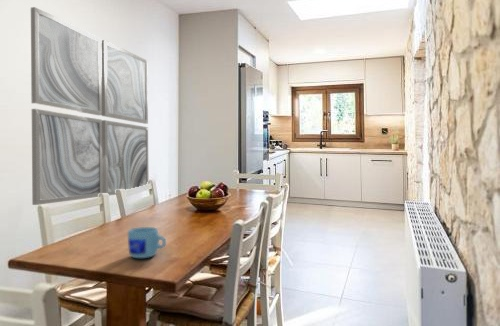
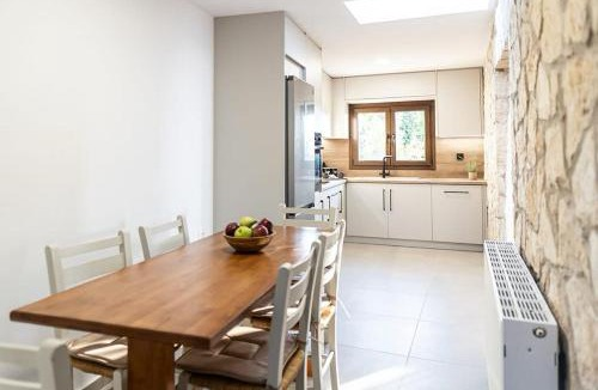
- wall art (100, 119)
- mug (147, 243)
